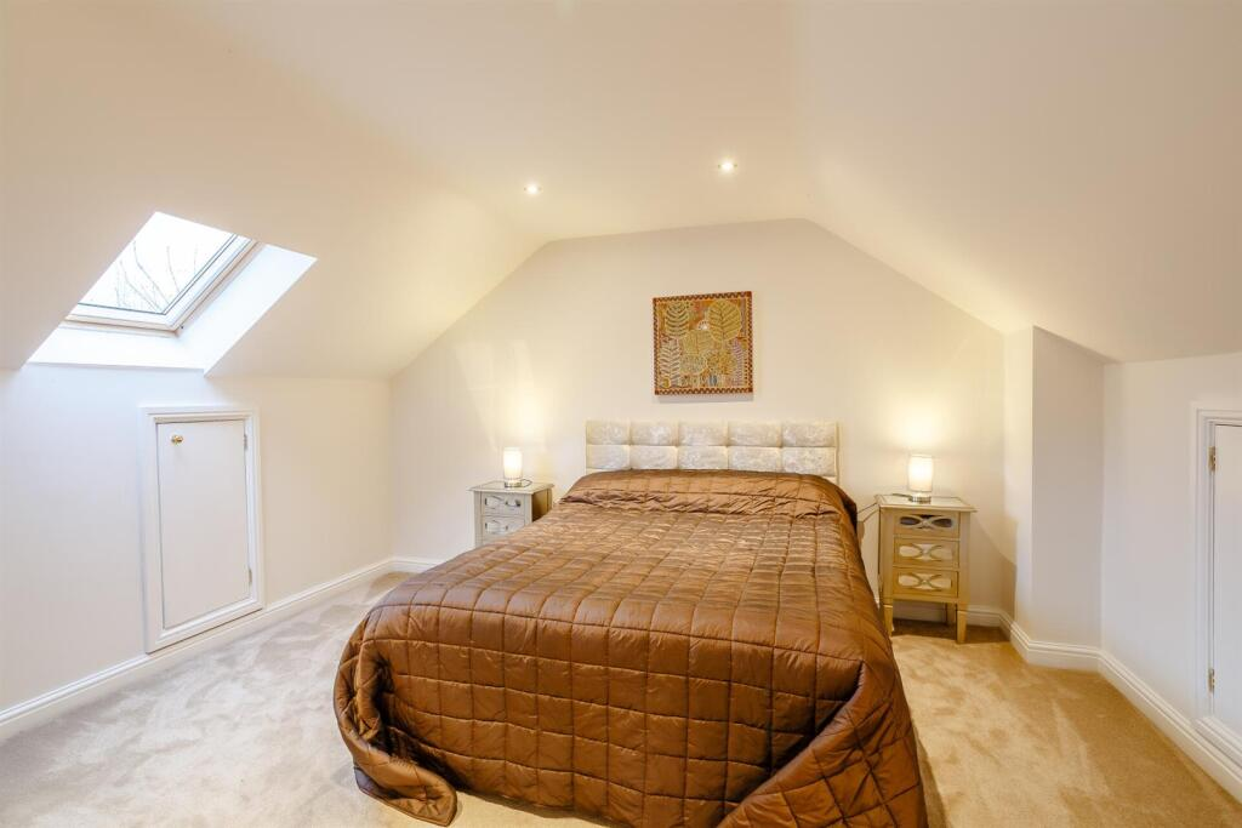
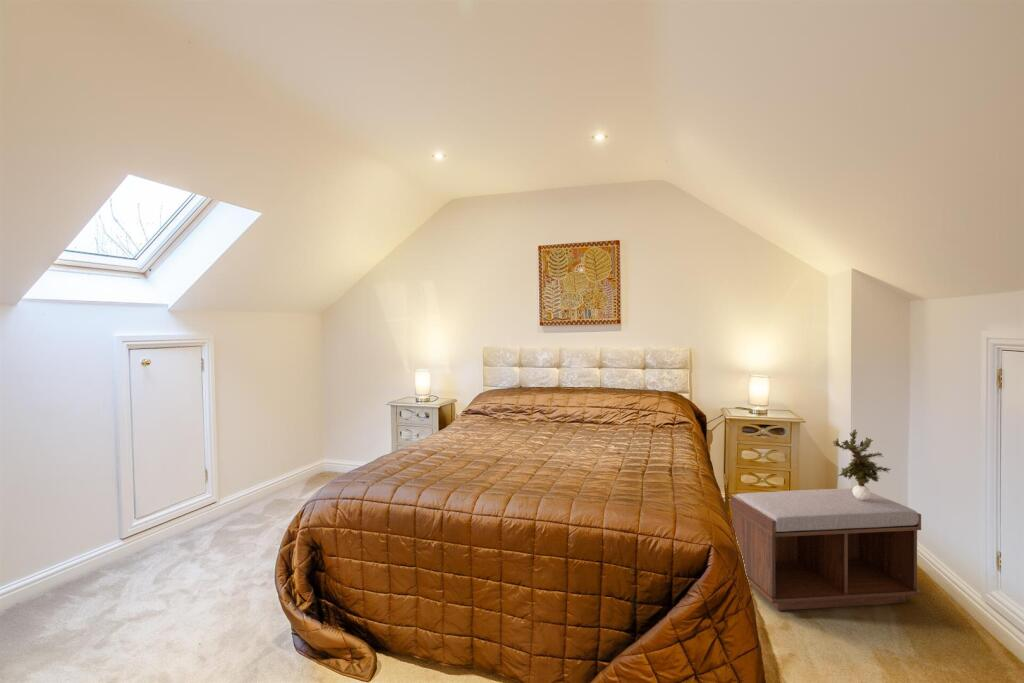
+ bench (820, 544)
+ potted plant (856, 464)
